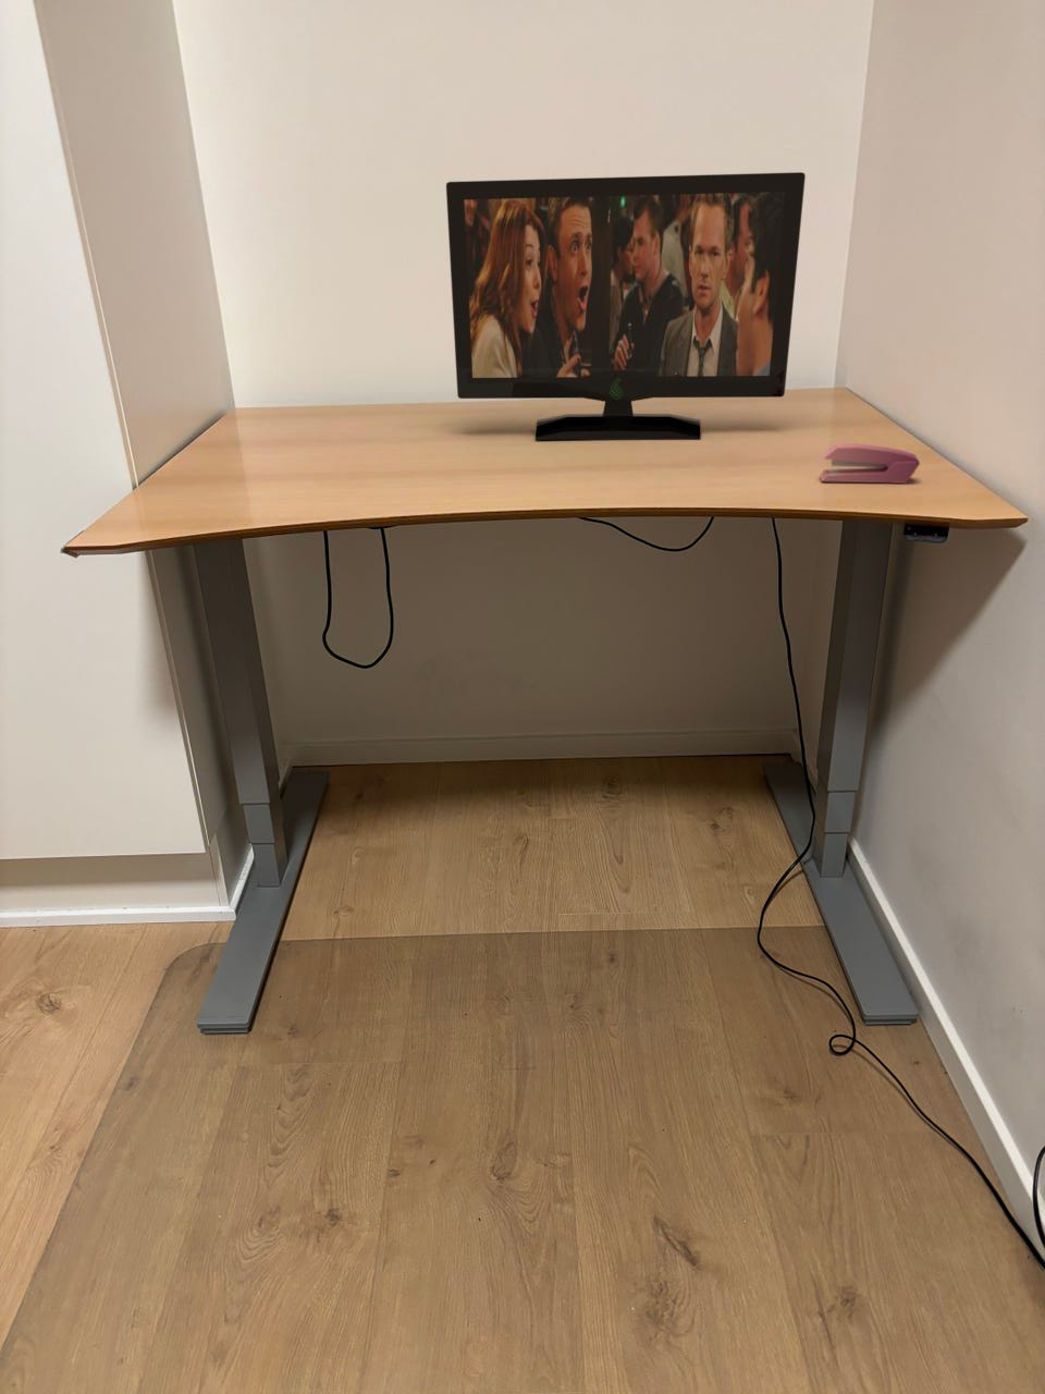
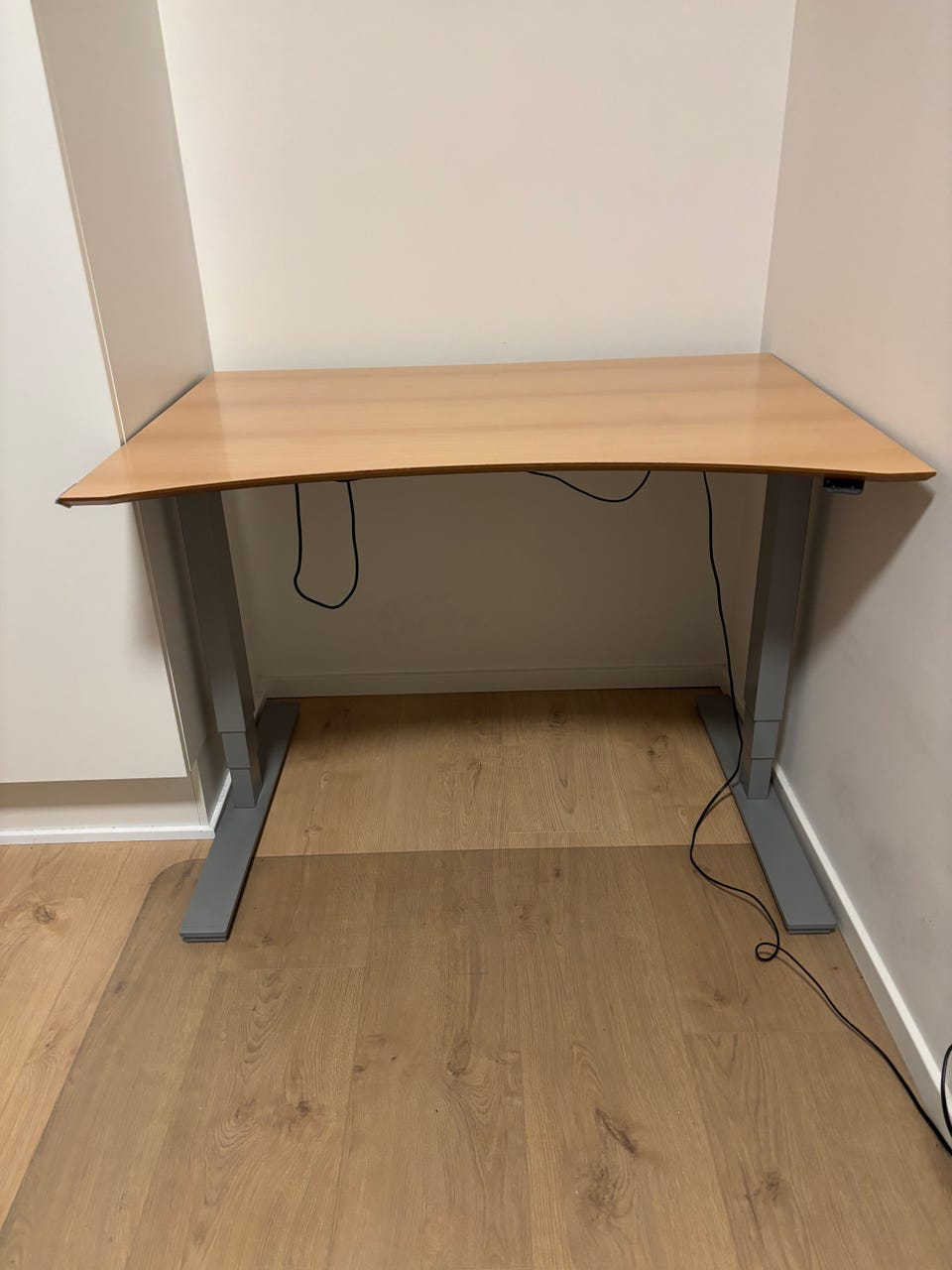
- stapler (869, 462)
- flat panel tv (619, 312)
